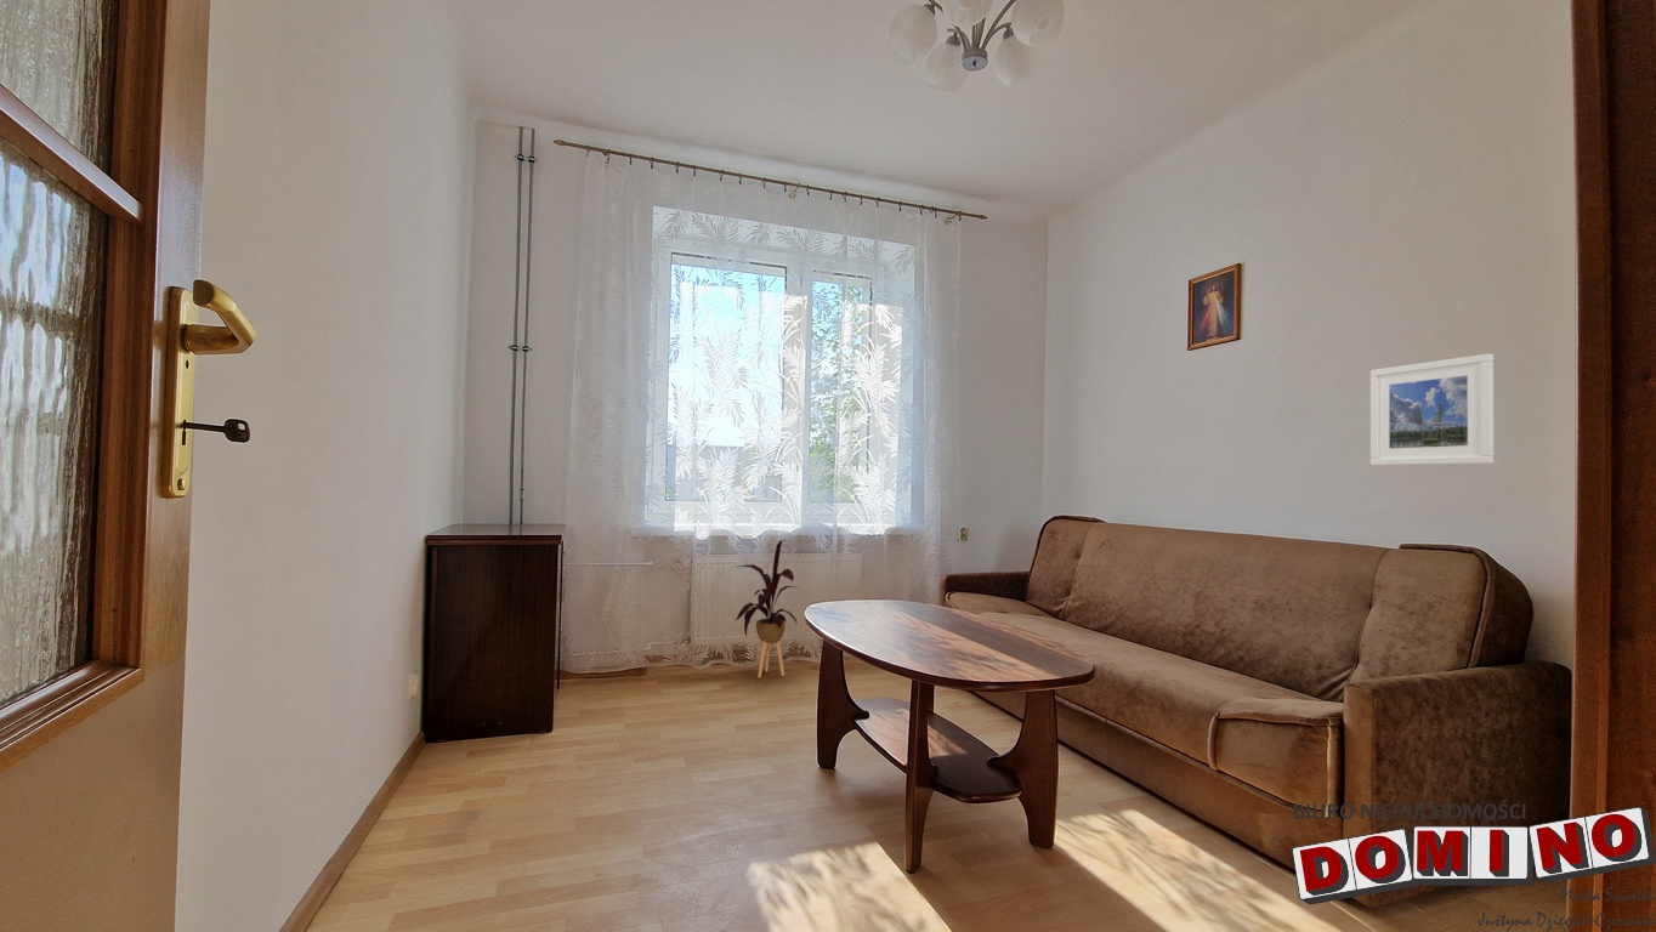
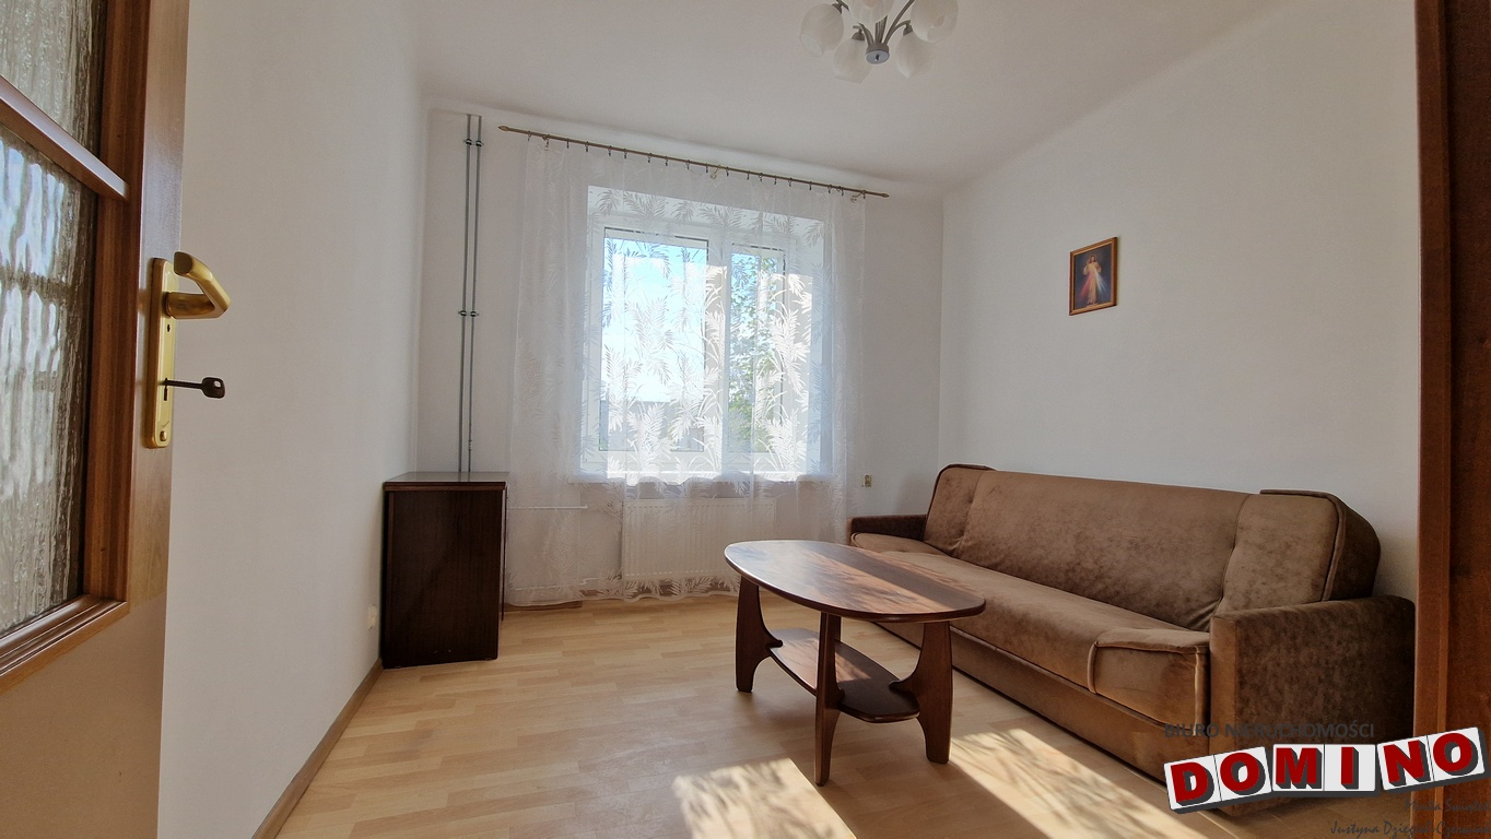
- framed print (1427, 413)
- house plant (765, 607)
